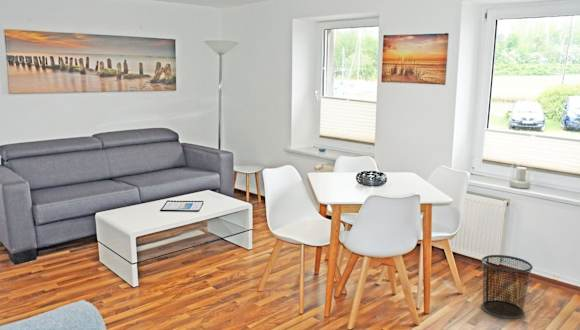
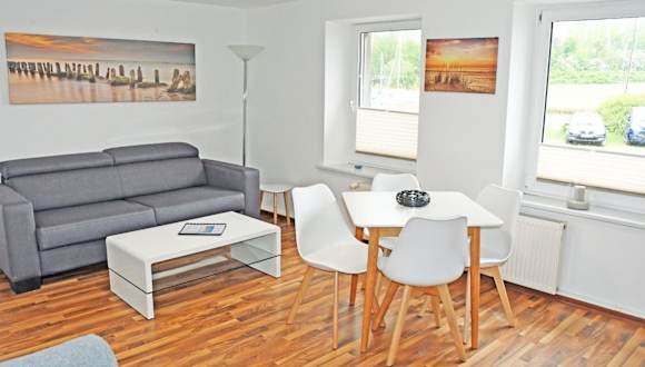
- waste bin (504, 285)
